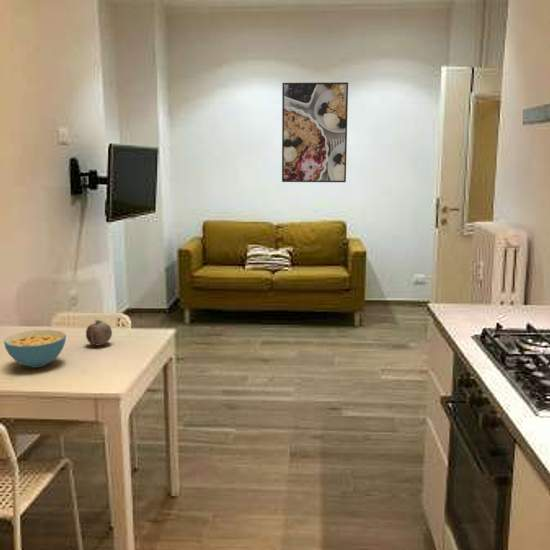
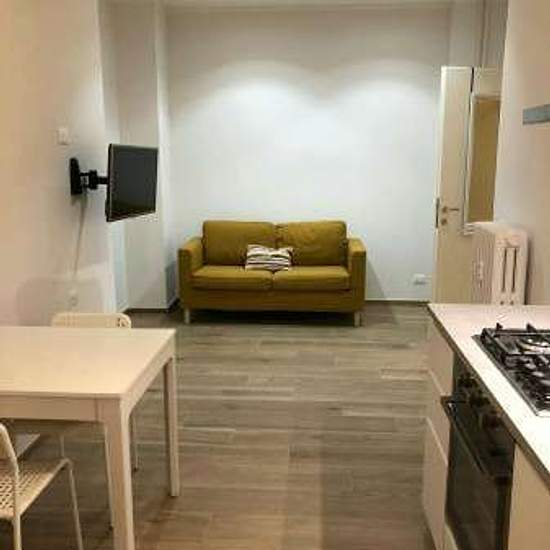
- cereal bowl (36, 351)
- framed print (314, 133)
- fruit (98, 332)
